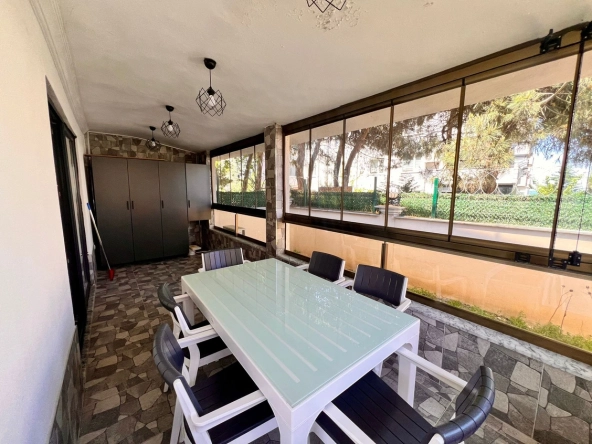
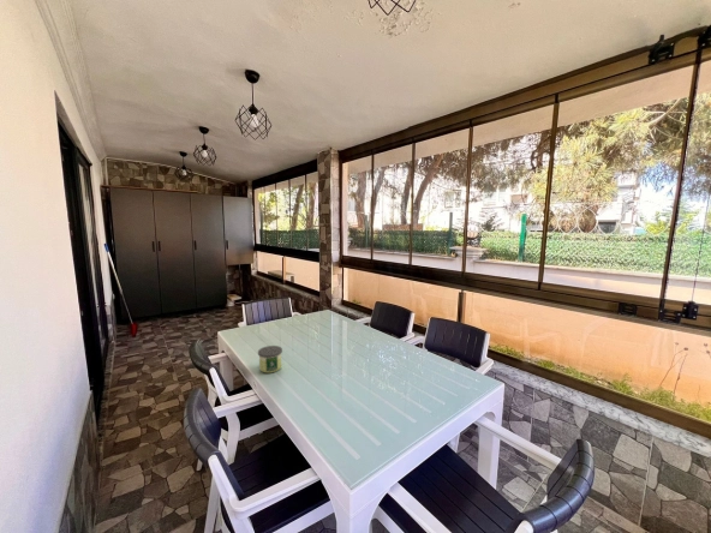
+ candle (270, 359)
